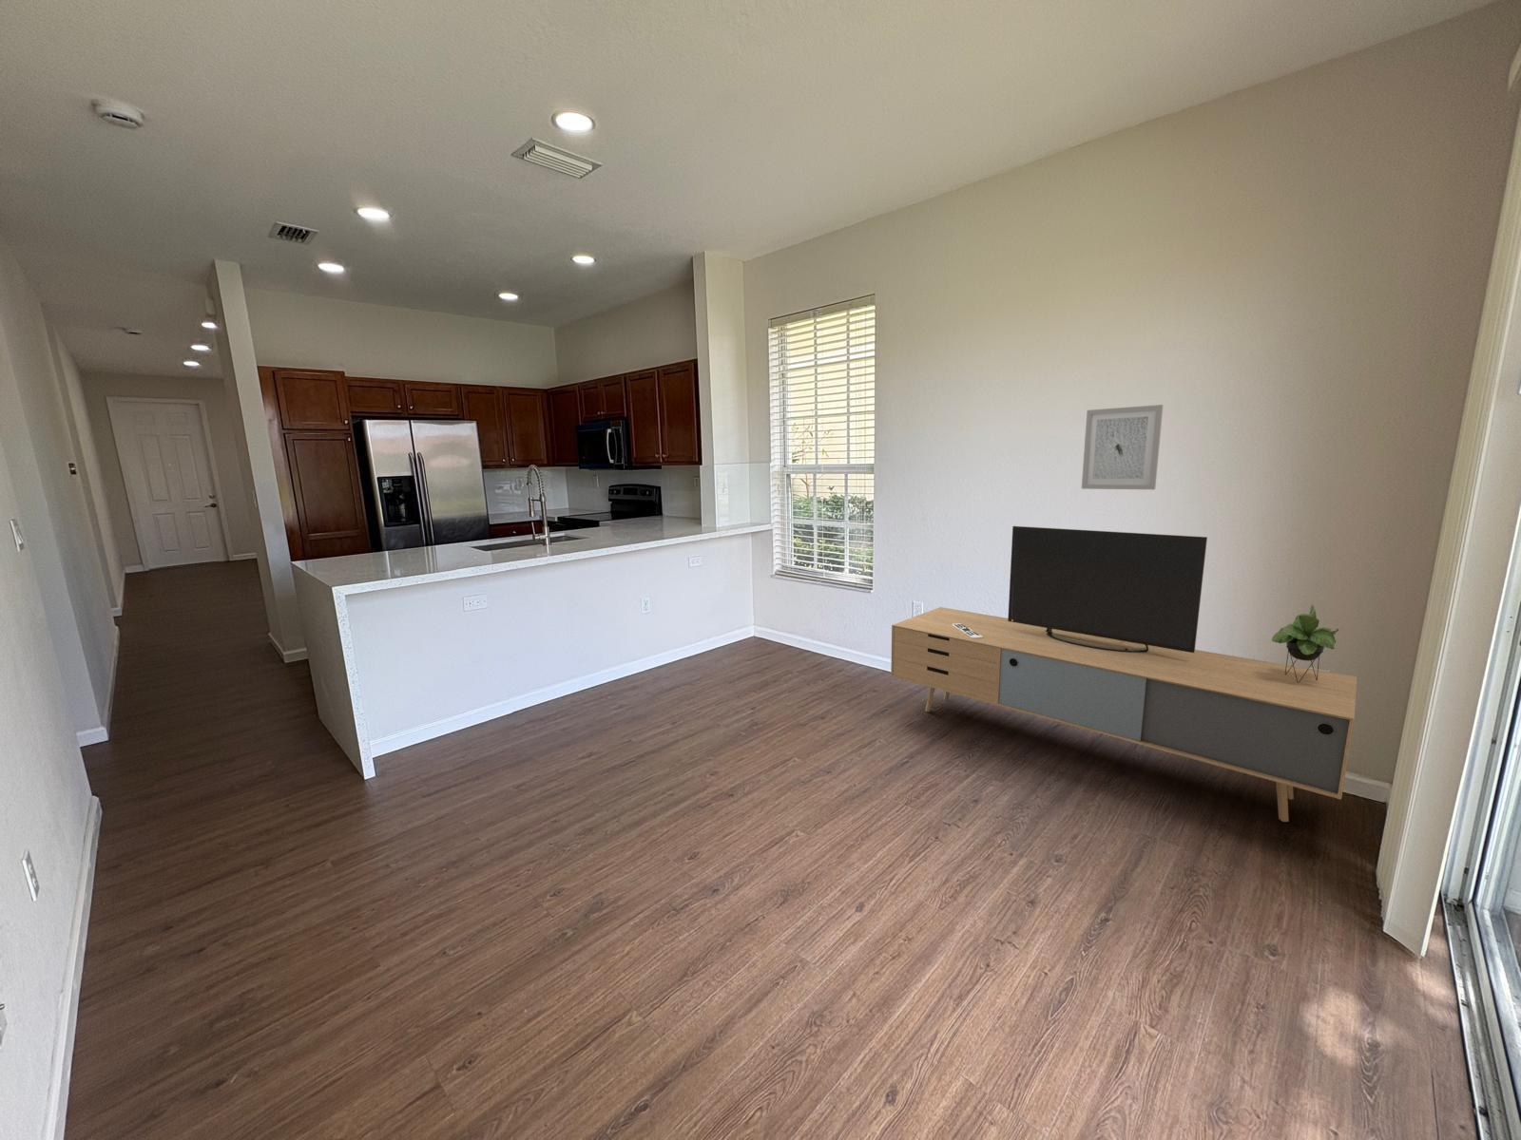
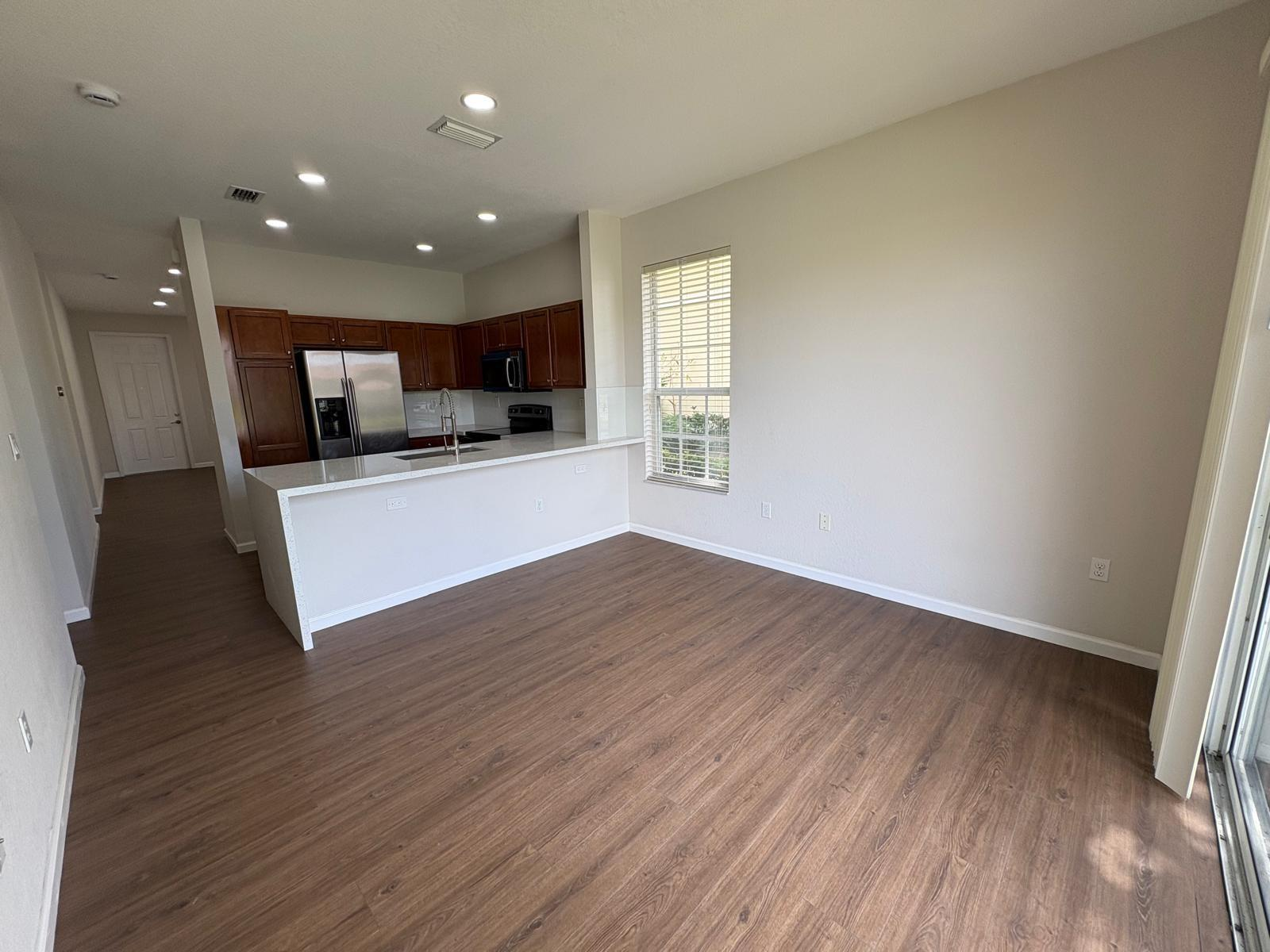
- media console (1089, 642)
- wall art (1120, 448)
